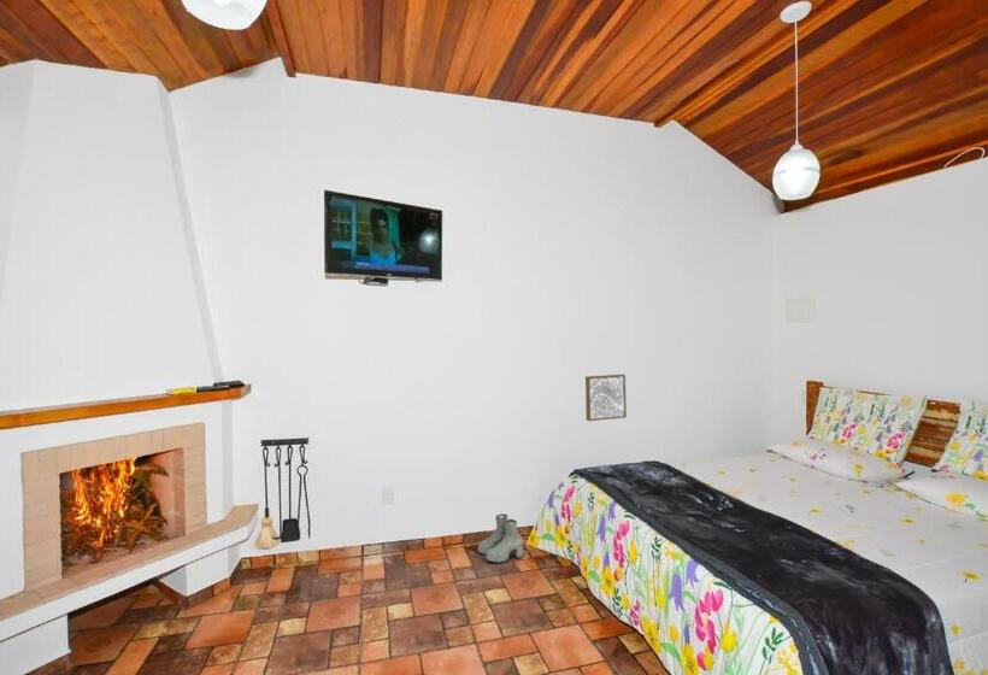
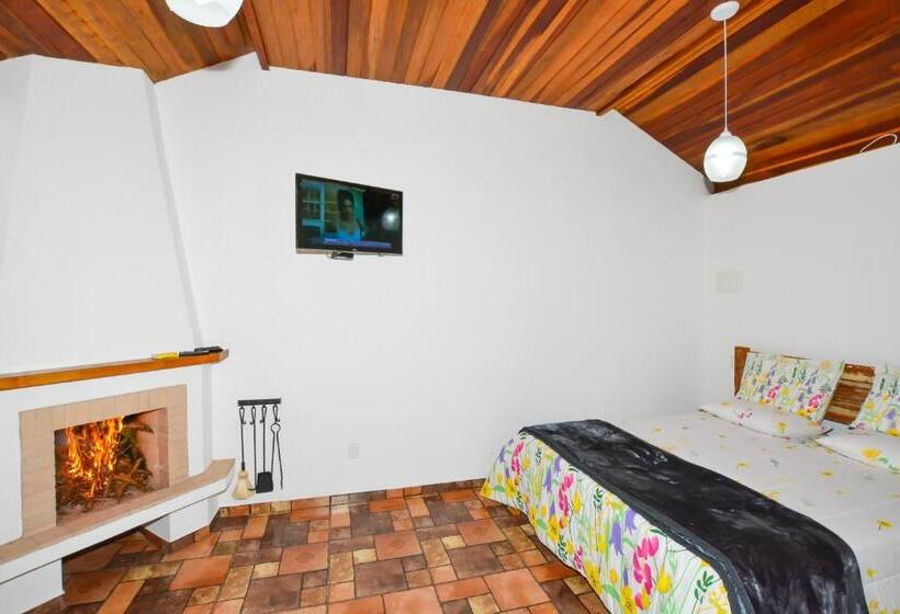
- wall art (605, 397)
- boots (500, 536)
